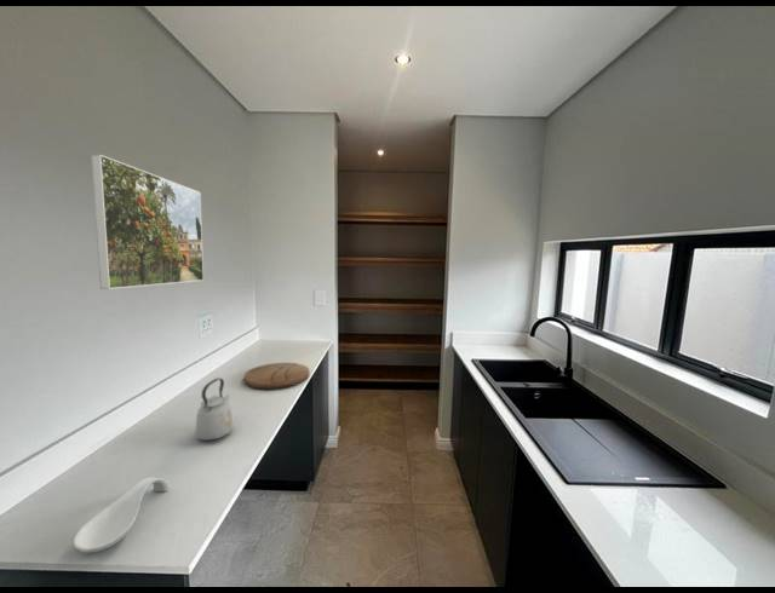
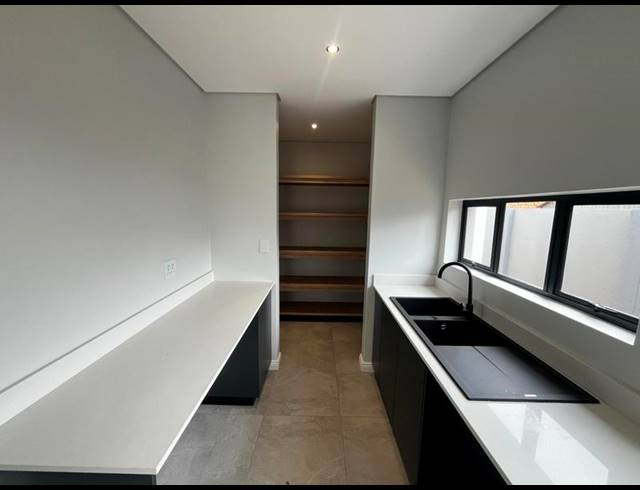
- cutting board (277, 374)
- kettle (217, 404)
- spoon rest (126, 508)
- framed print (159, 231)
